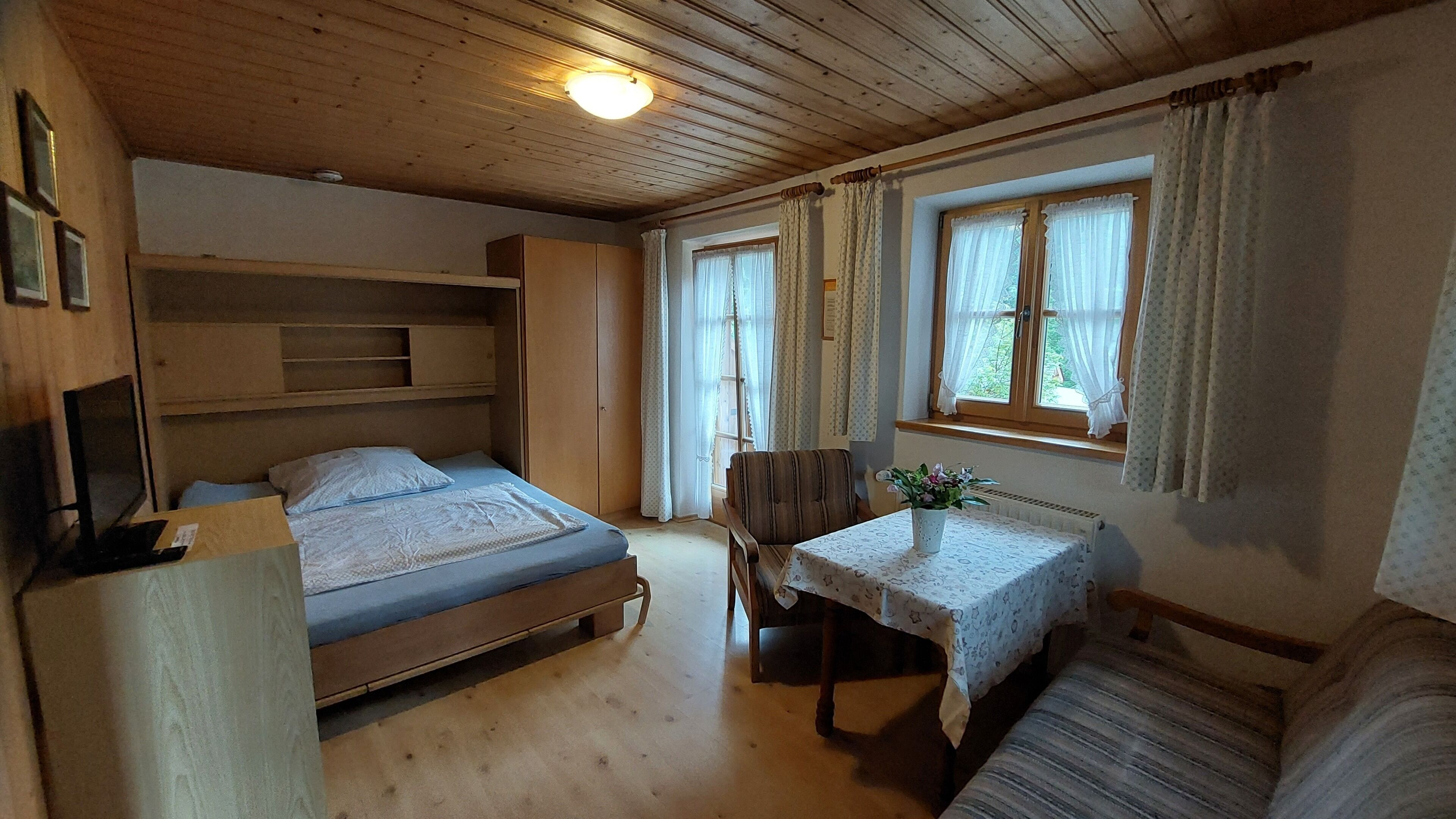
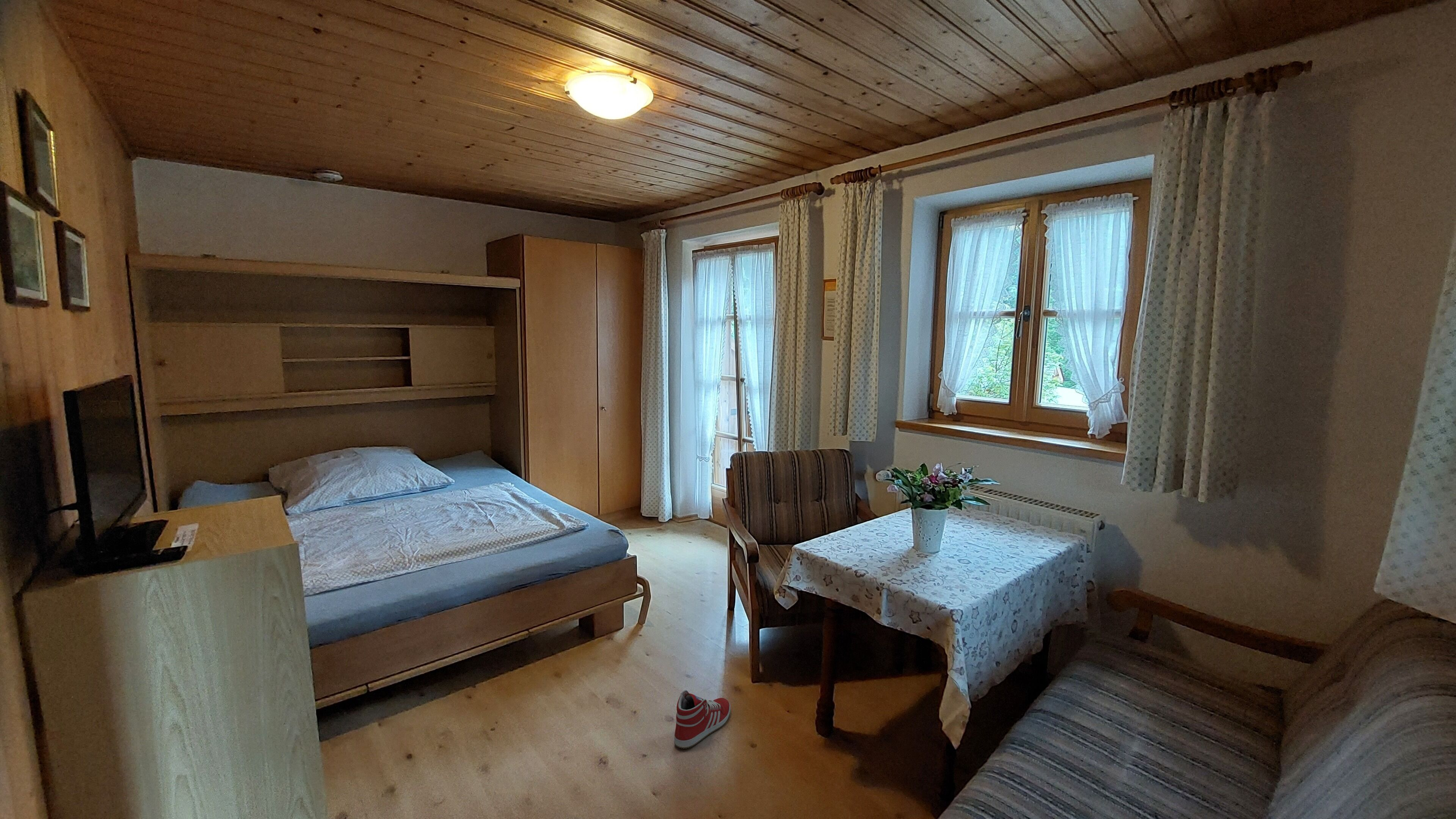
+ sneaker (704, 706)
